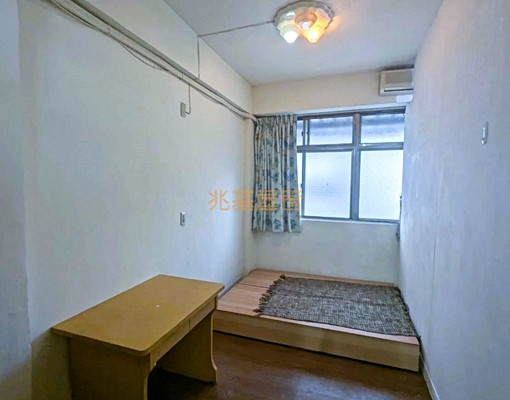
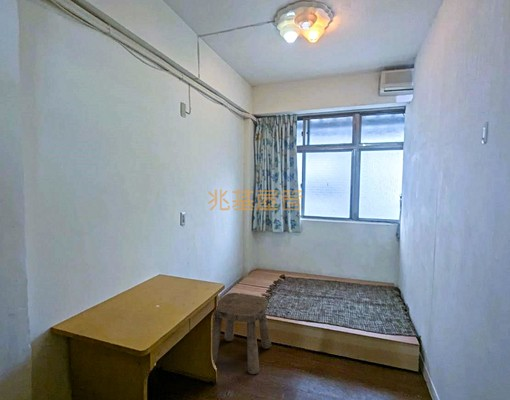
+ stool (233, 328)
